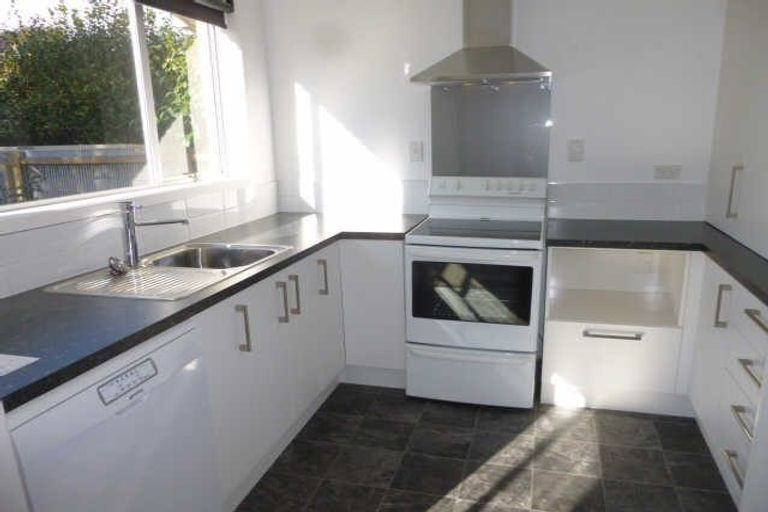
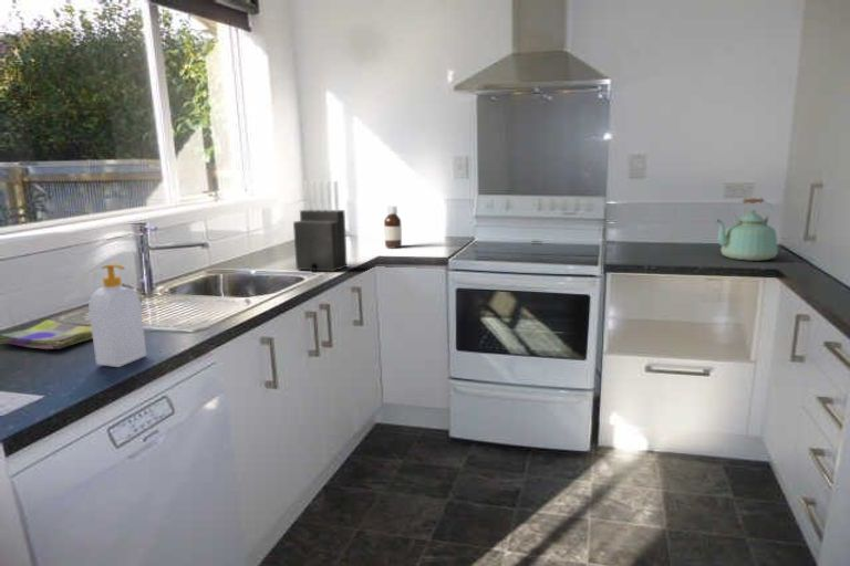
+ kettle (745, 228)
+ soap bottle (117, 313)
+ dish towel (53, 333)
+ knife block (318, 226)
+ bottle (392, 227)
